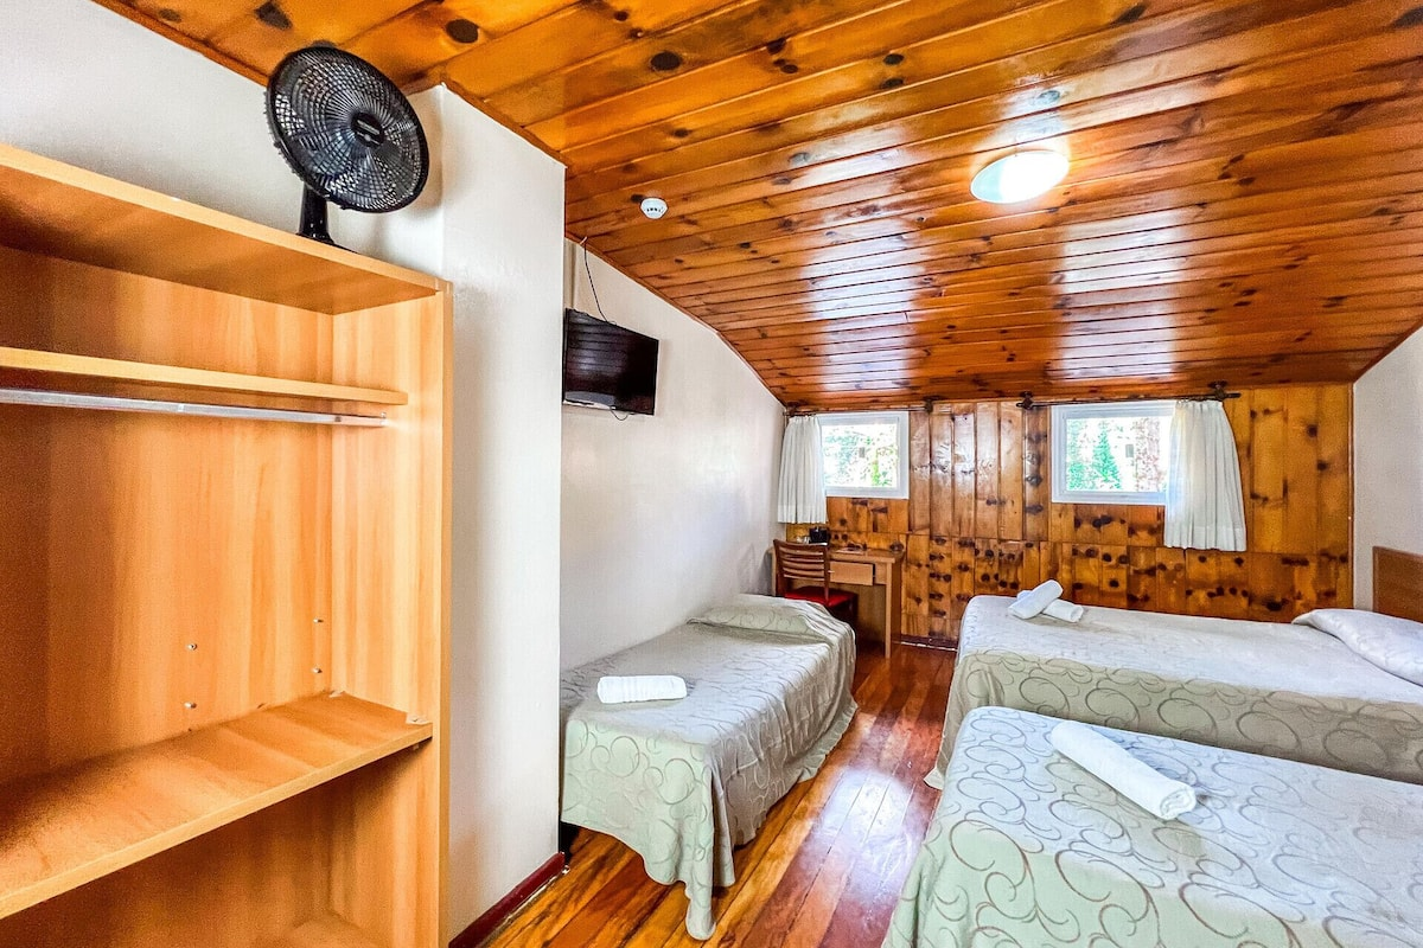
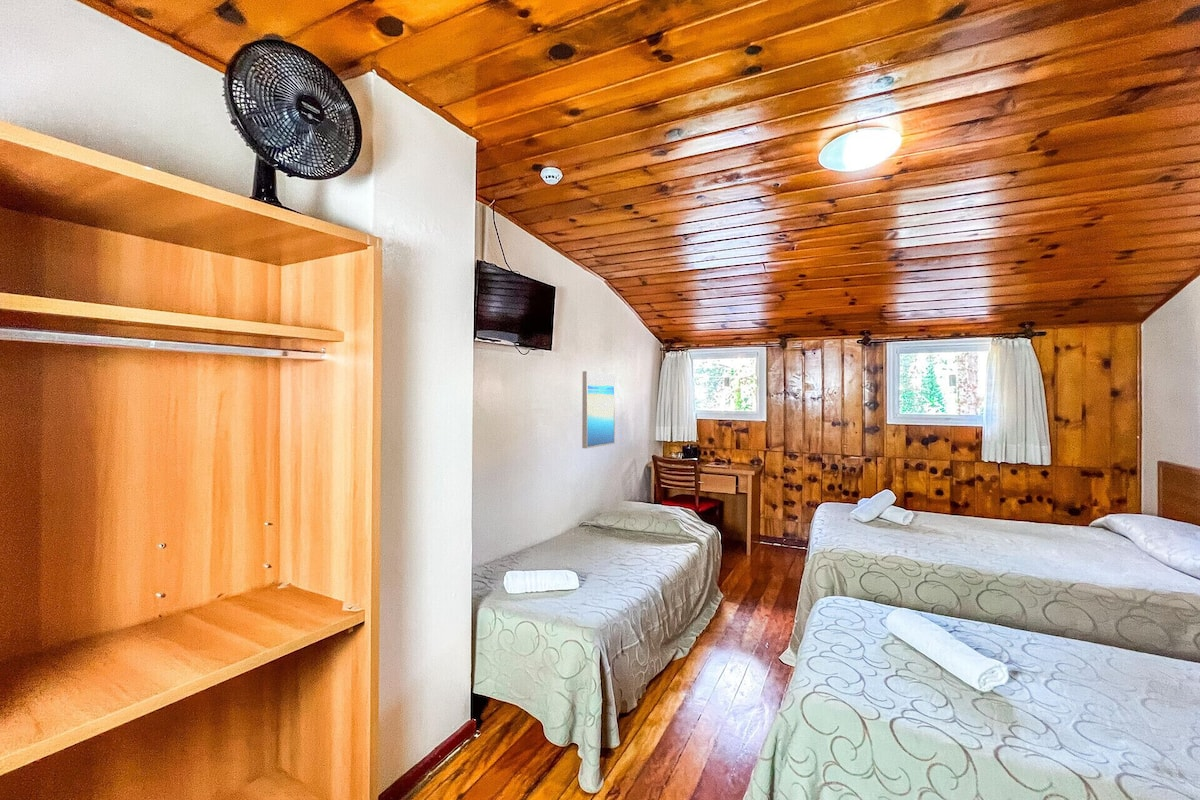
+ wall art (599, 409)
